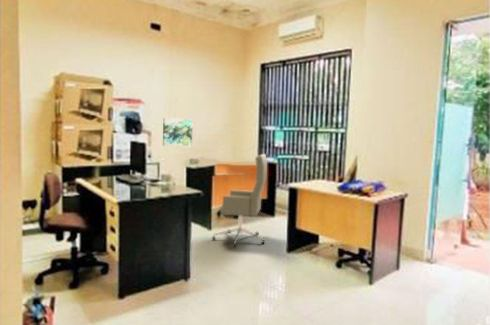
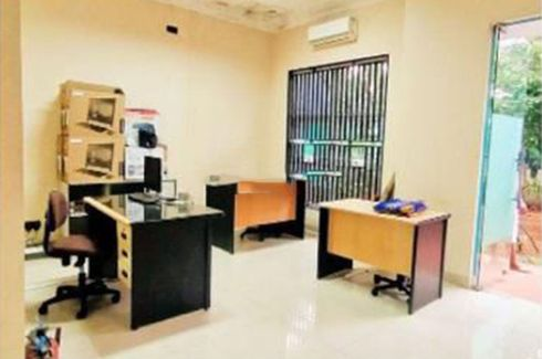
- office chair (244, 196)
- wall art (177, 132)
